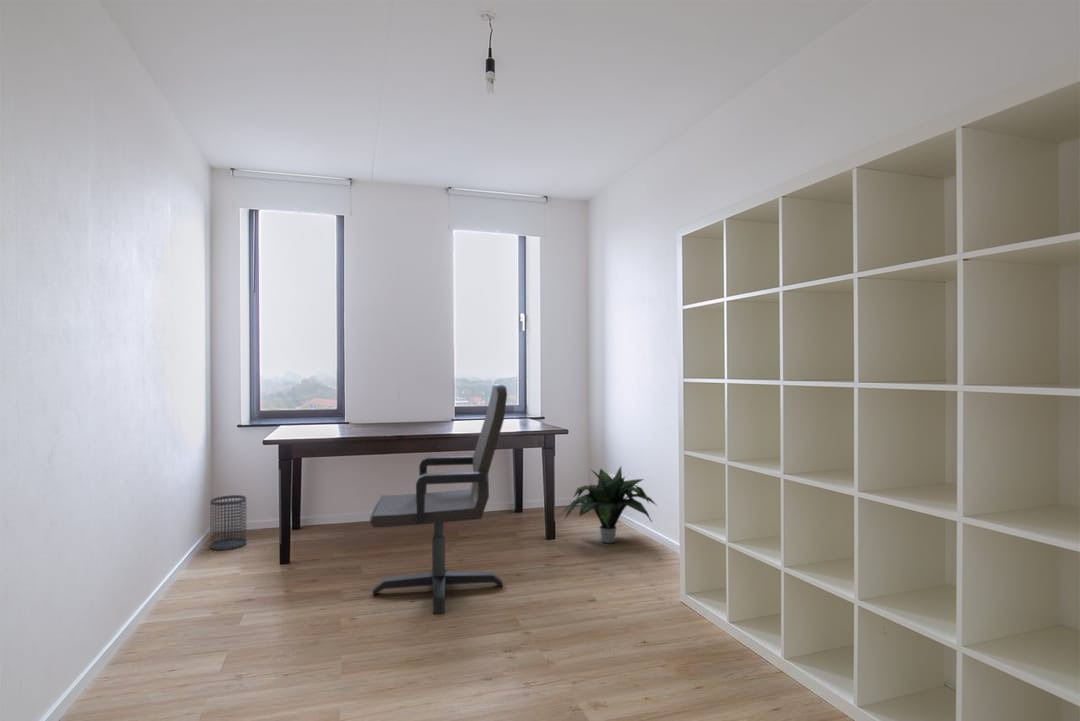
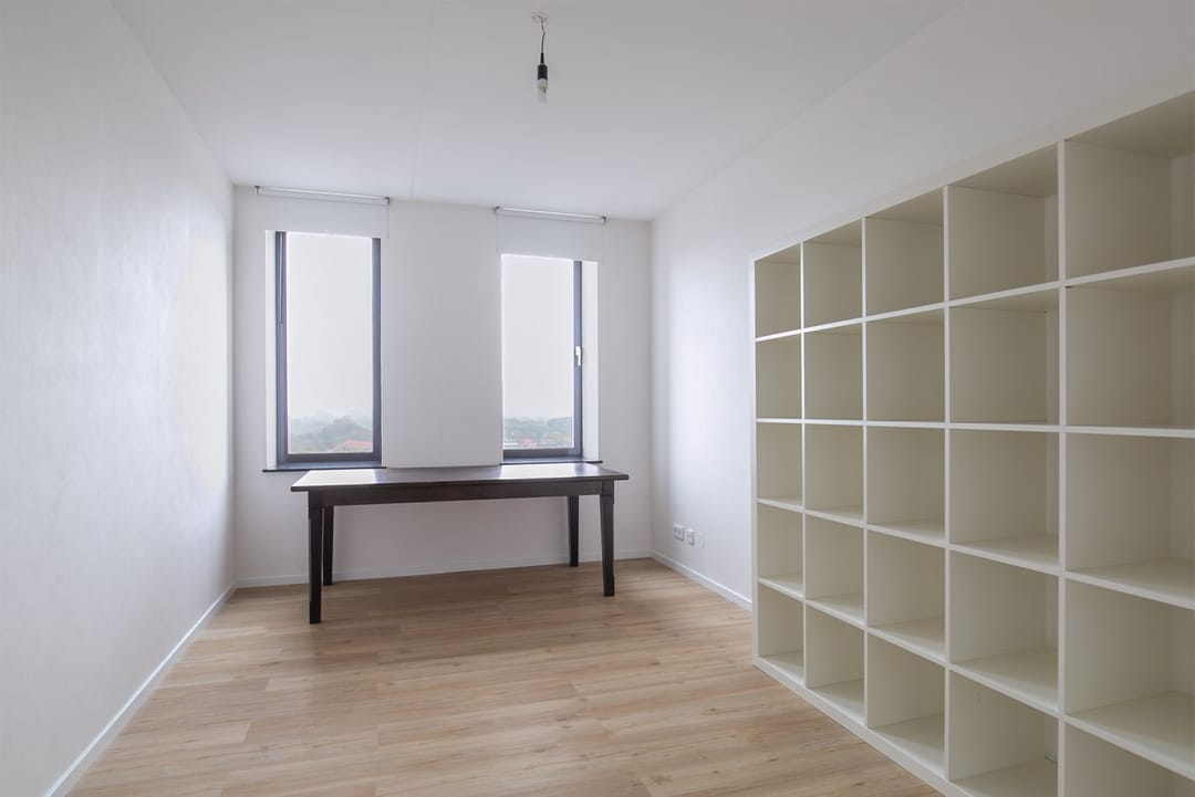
- office chair (439, 483)
- potted plant (608, 503)
- wastebasket (228, 521)
